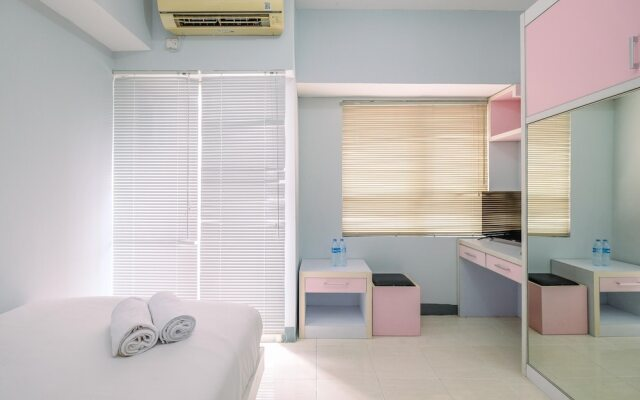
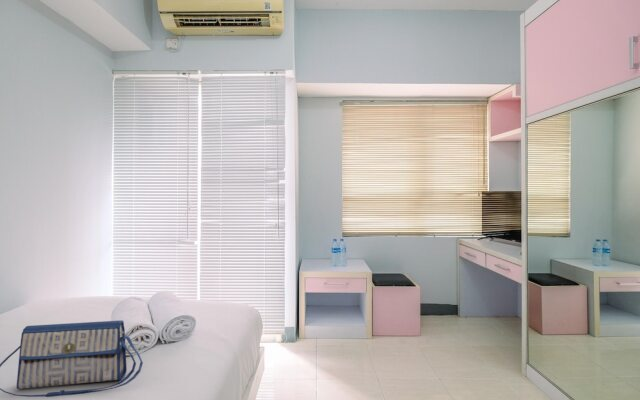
+ handbag (74, 356)
